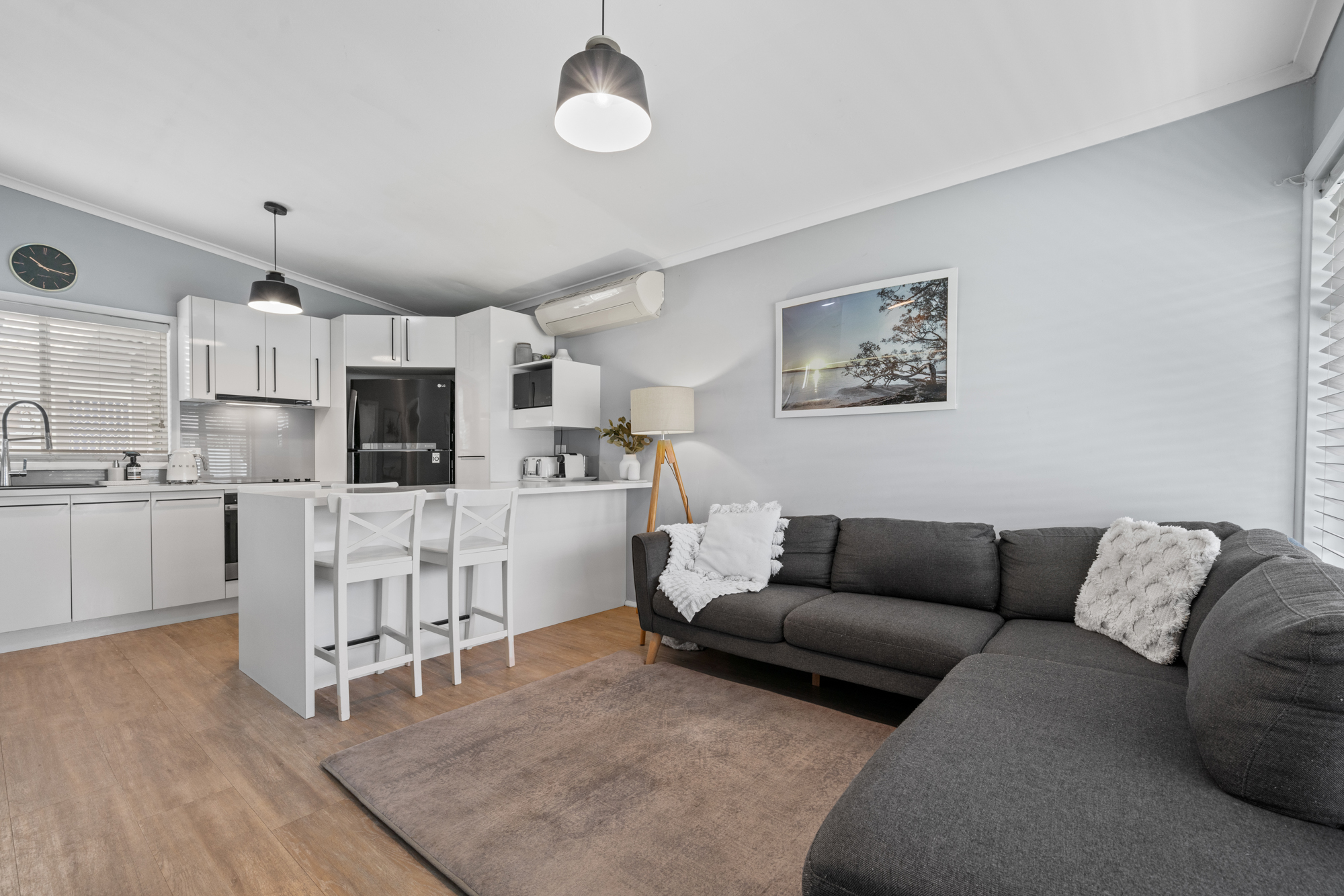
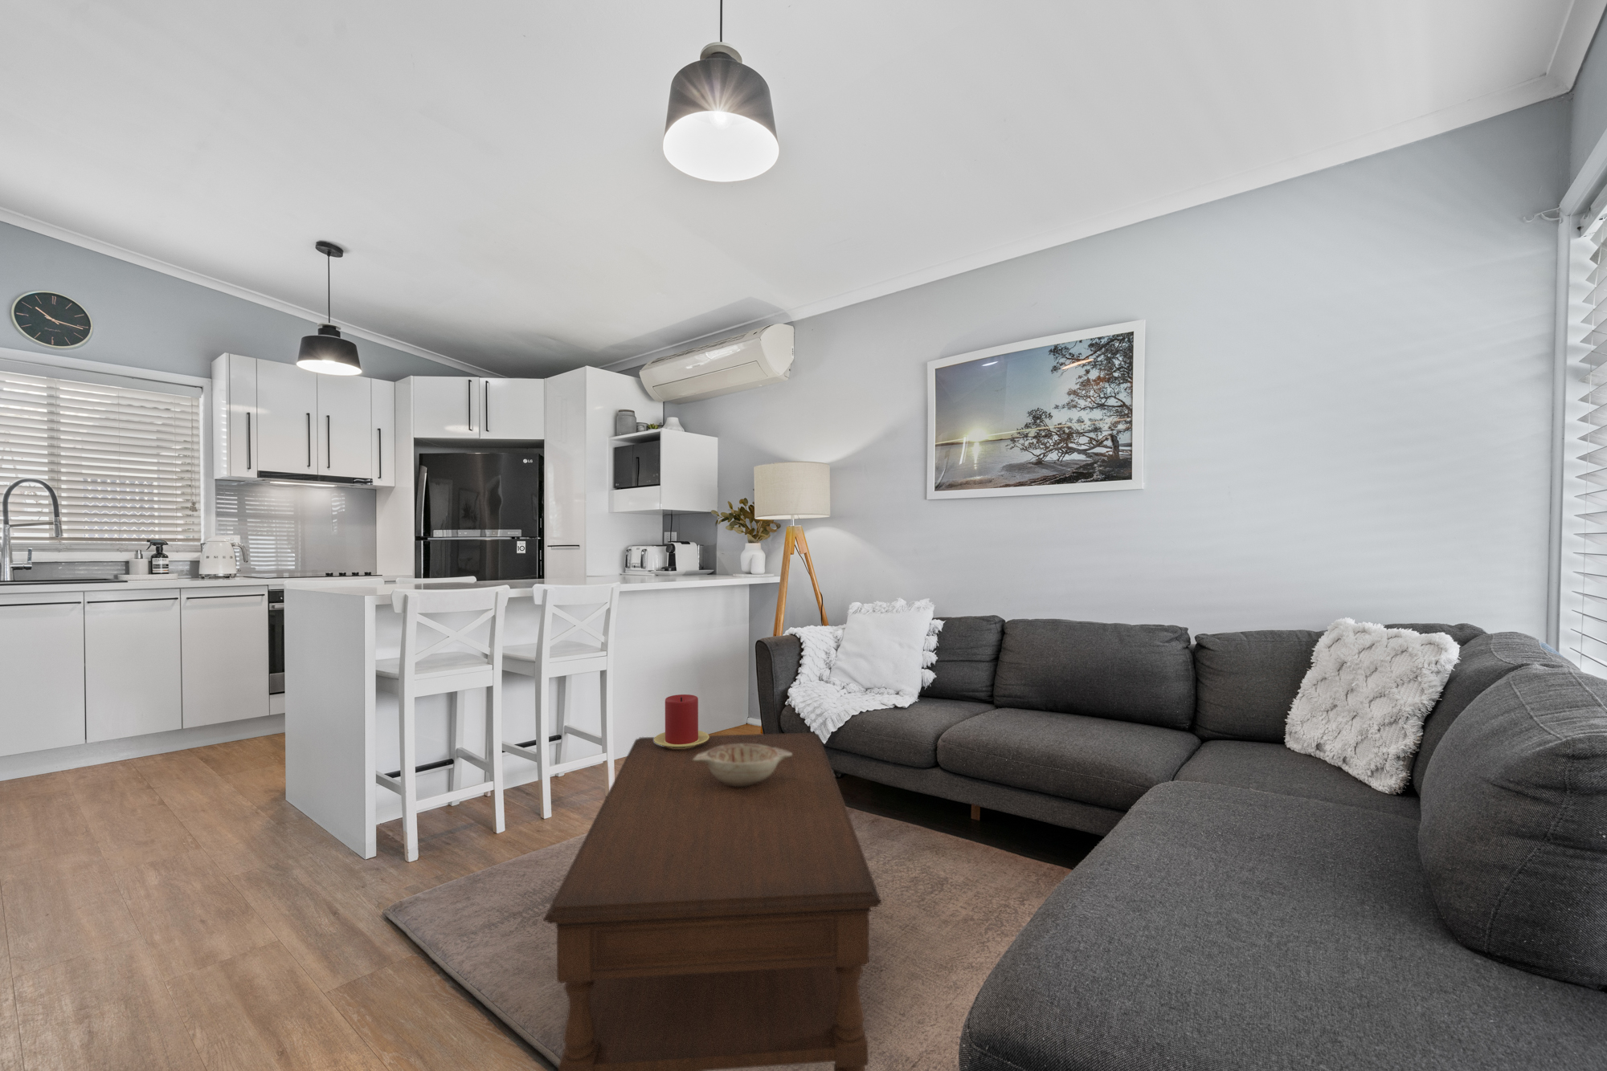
+ candle (682, 720)
+ coffee table (723, 869)
+ decorative bowl (743, 765)
